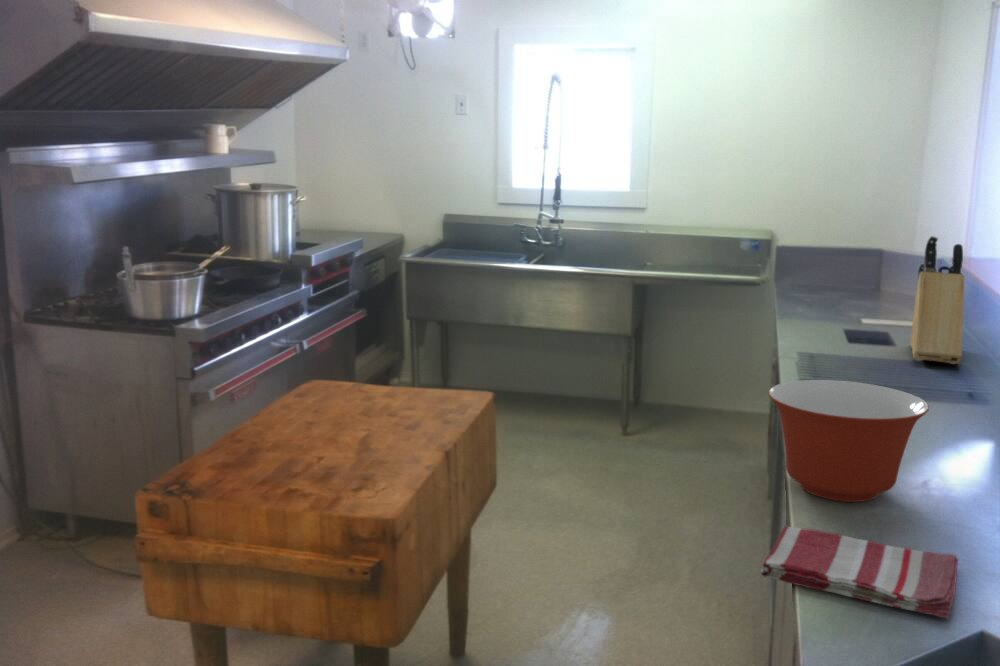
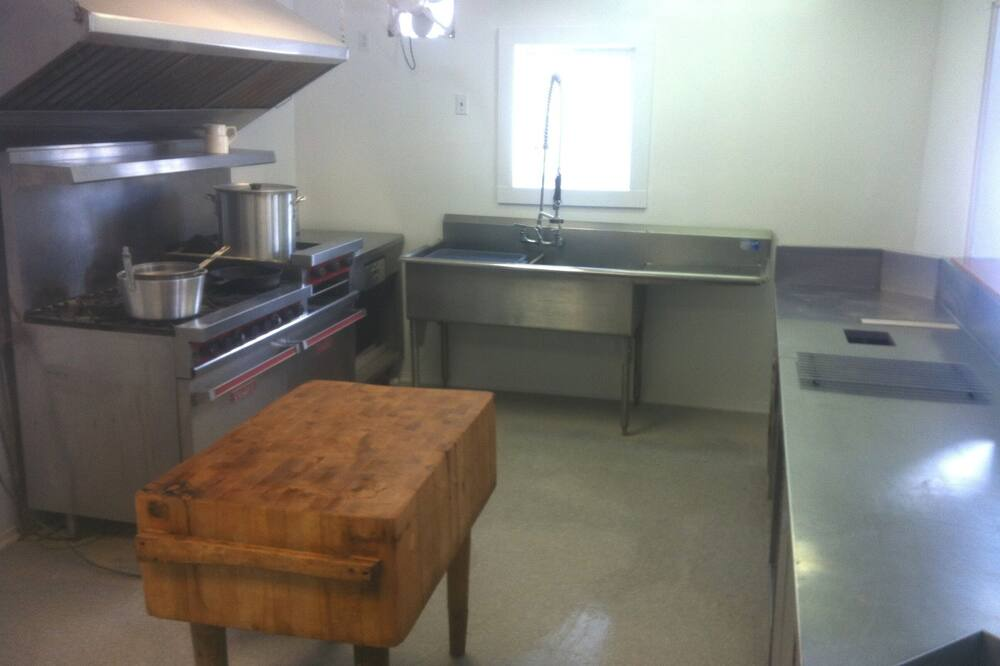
- knife block (939, 296)
- mixing bowl (842, 443)
- dish towel (860, 564)
